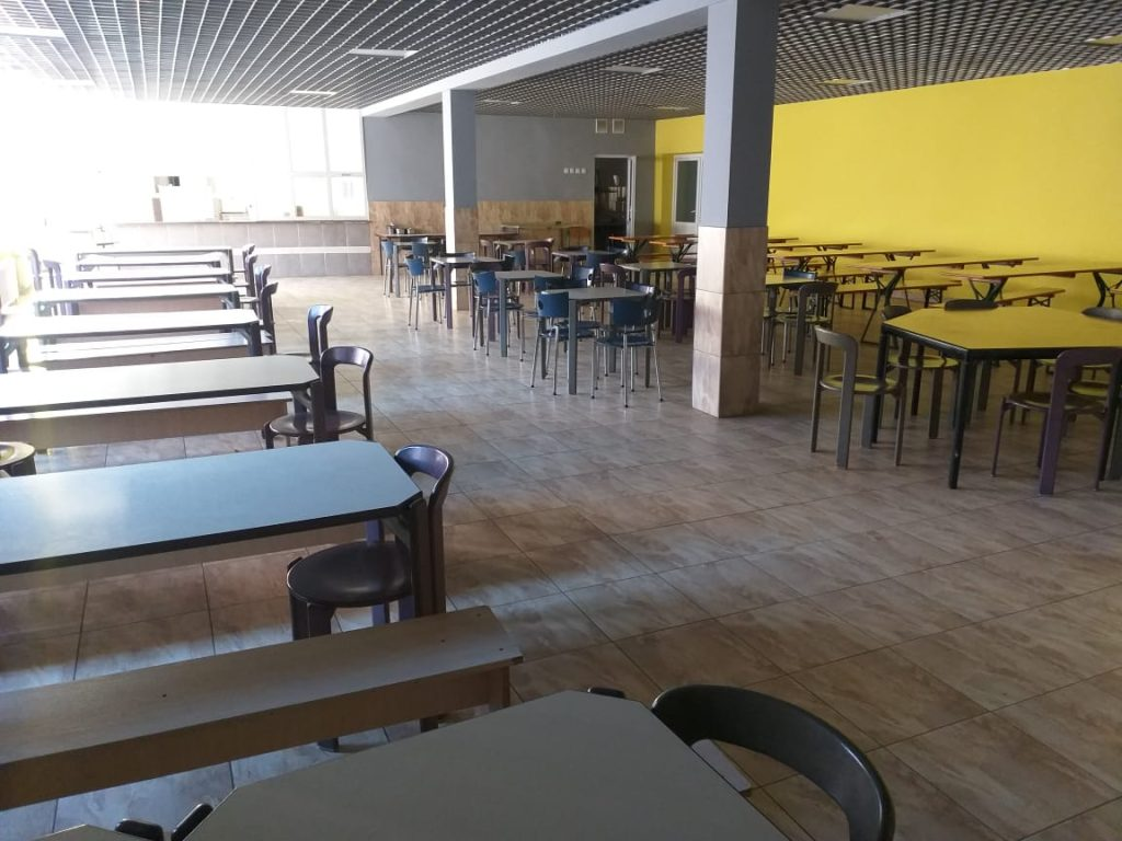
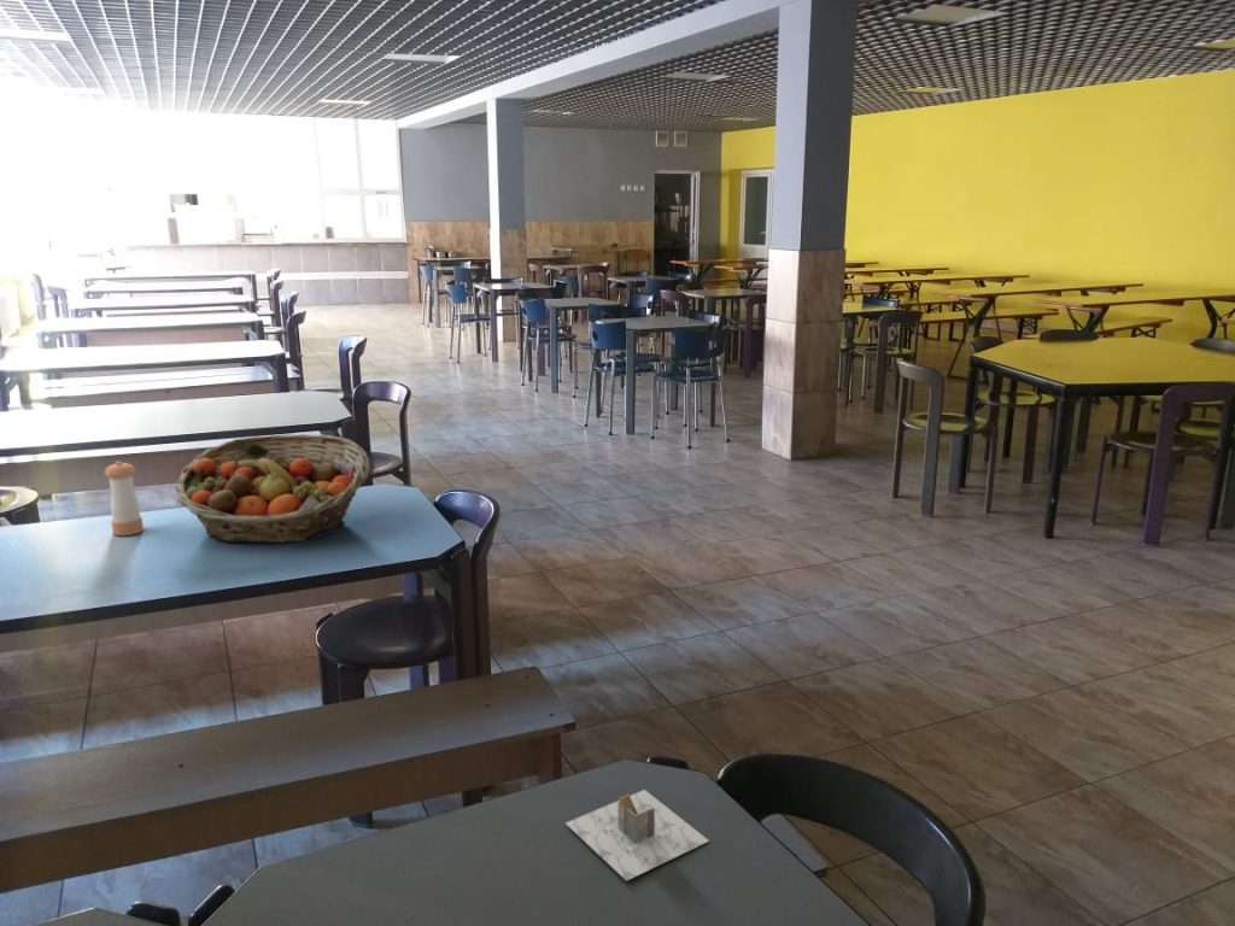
+ napkin holder (636, 816)
+ pepper shaker (123, 496)
+ fruit basket (275, 487)
